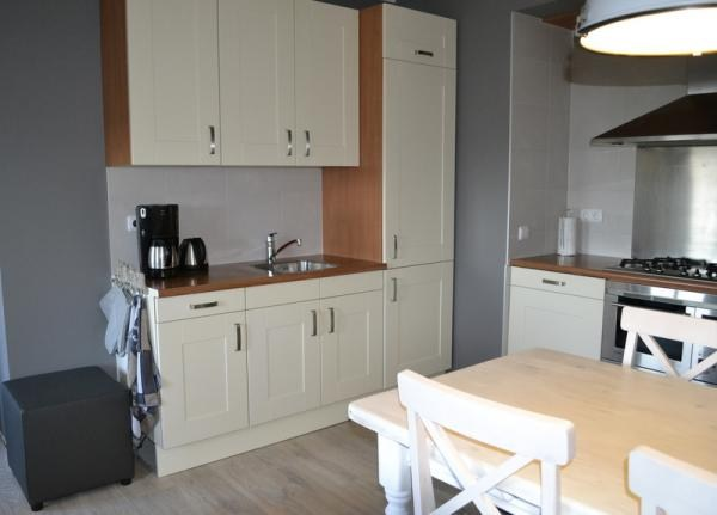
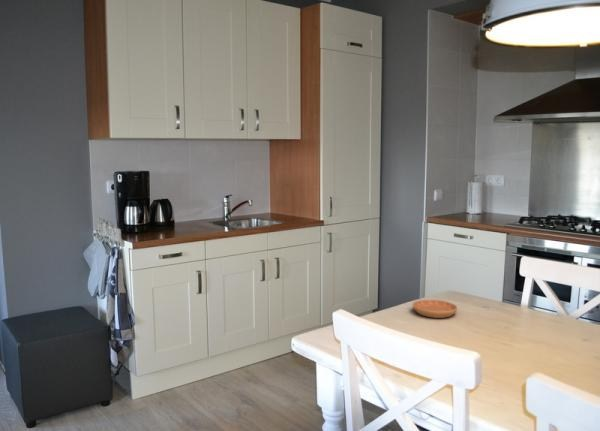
+ saucer (434, 309)
